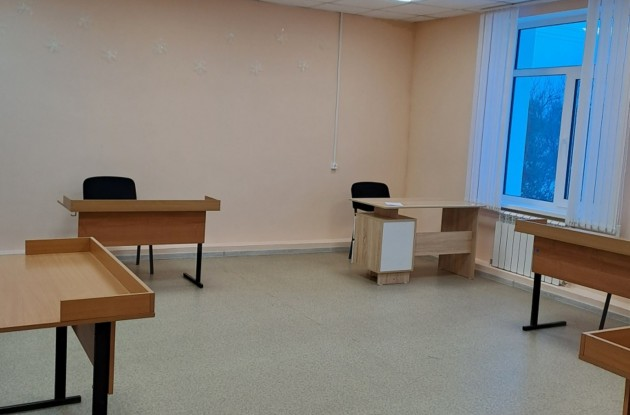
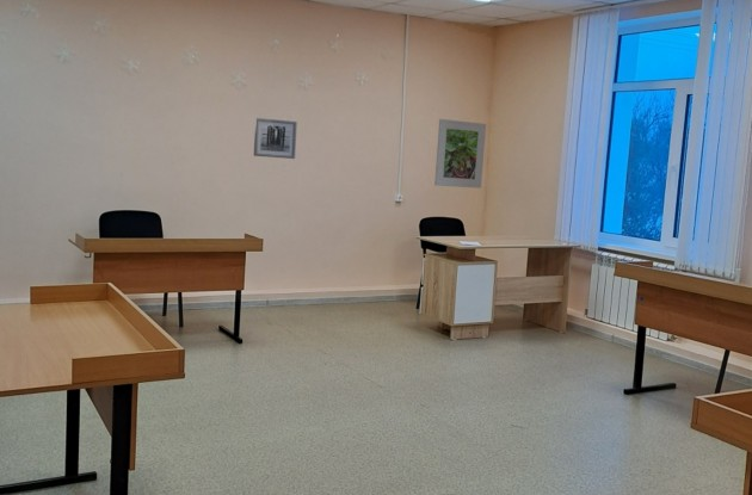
+ wall art (275, 138)
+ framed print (460, 154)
